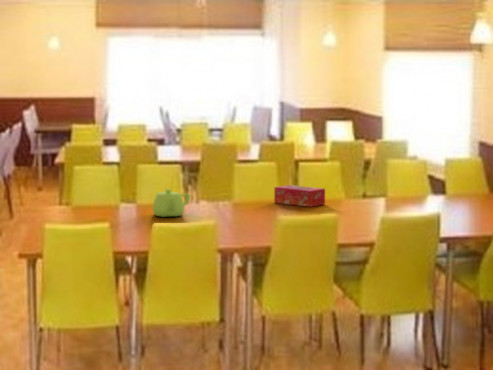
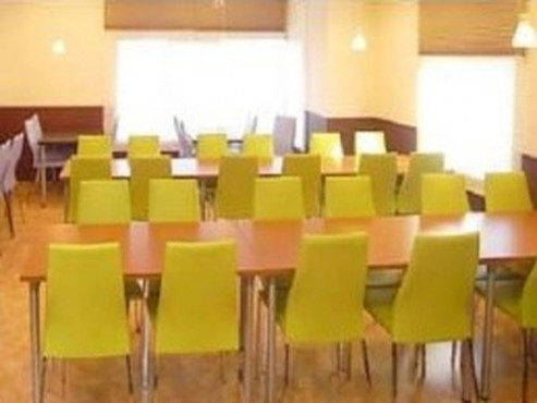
- teapot (172, 202)
- tissue box (299, 195)
